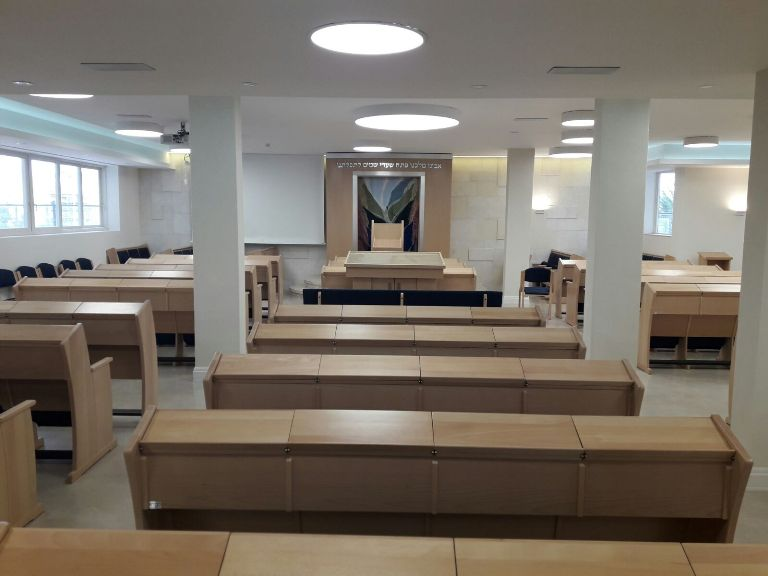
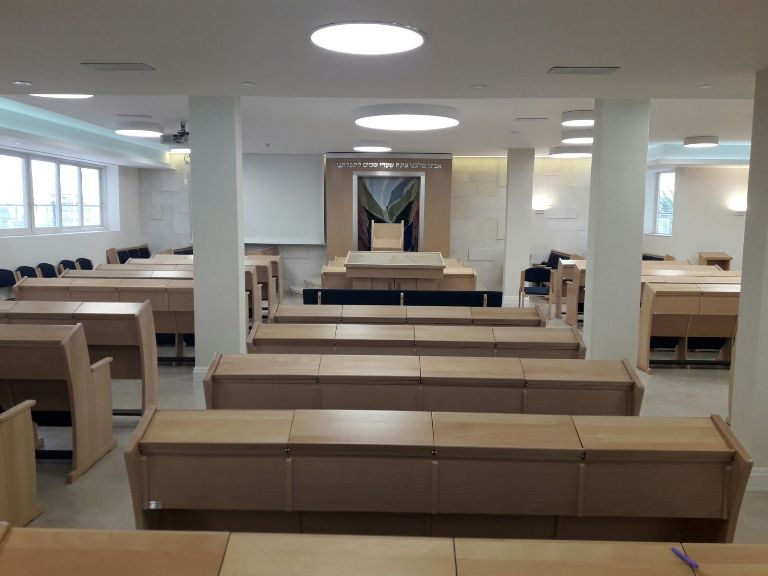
+ pen (683, 556)
